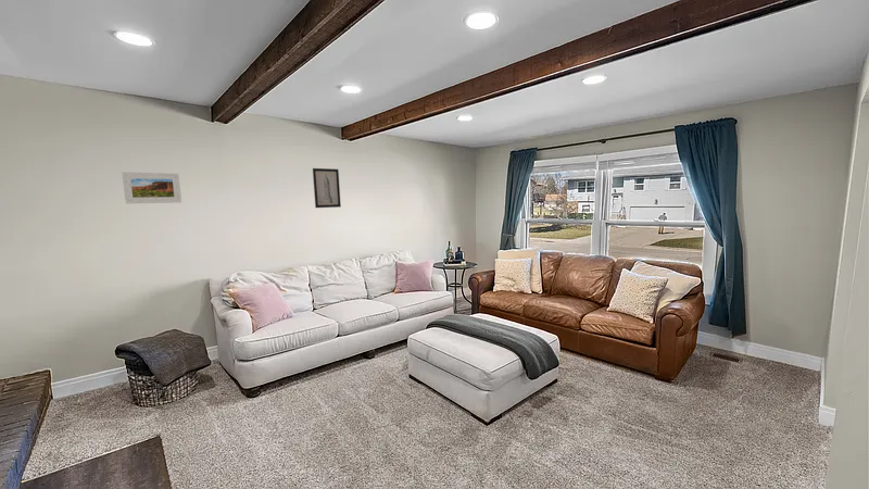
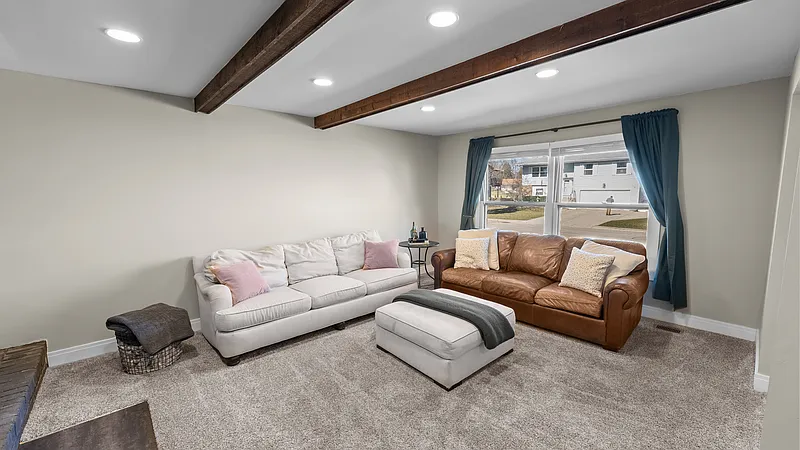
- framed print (152, 188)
- wall art (327, 188)
